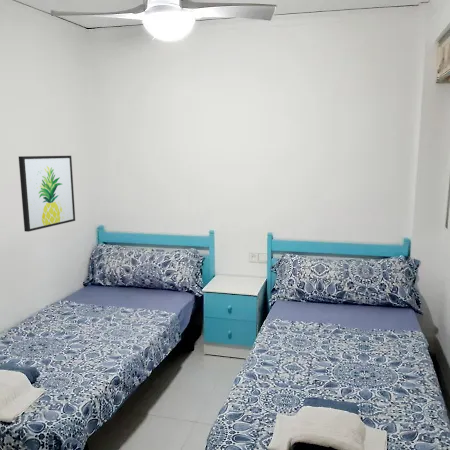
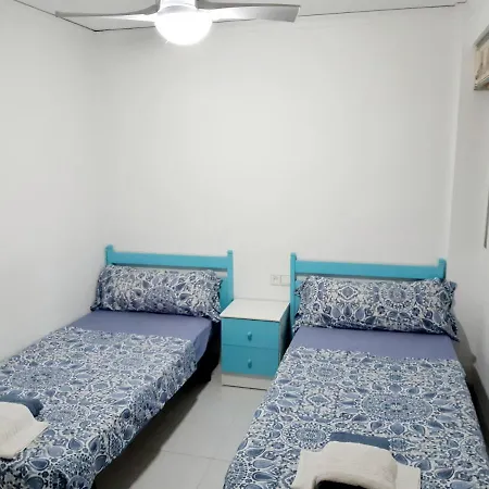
- wall art (49, 191)
